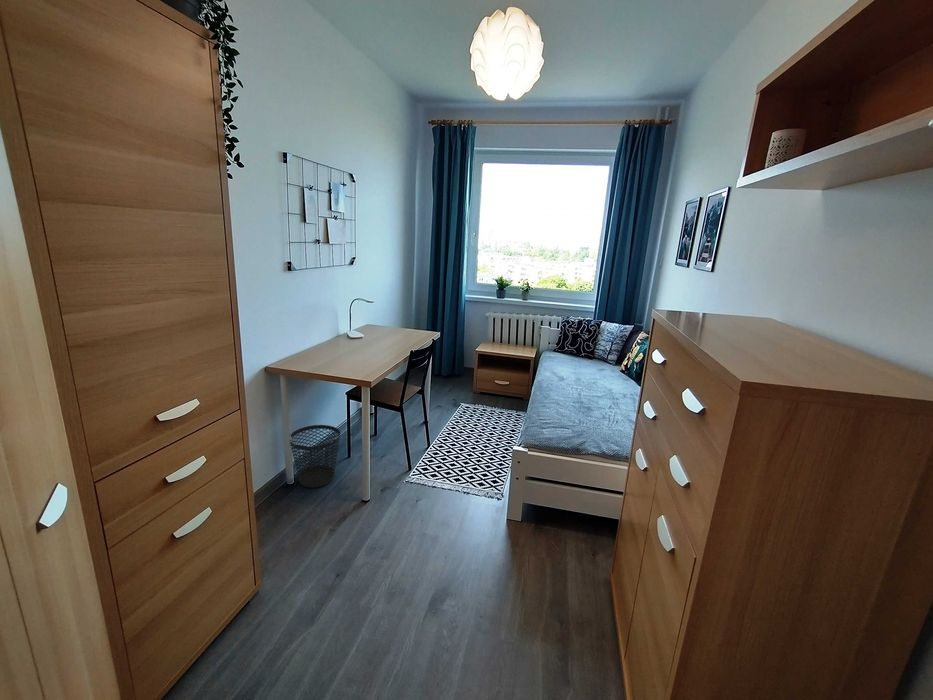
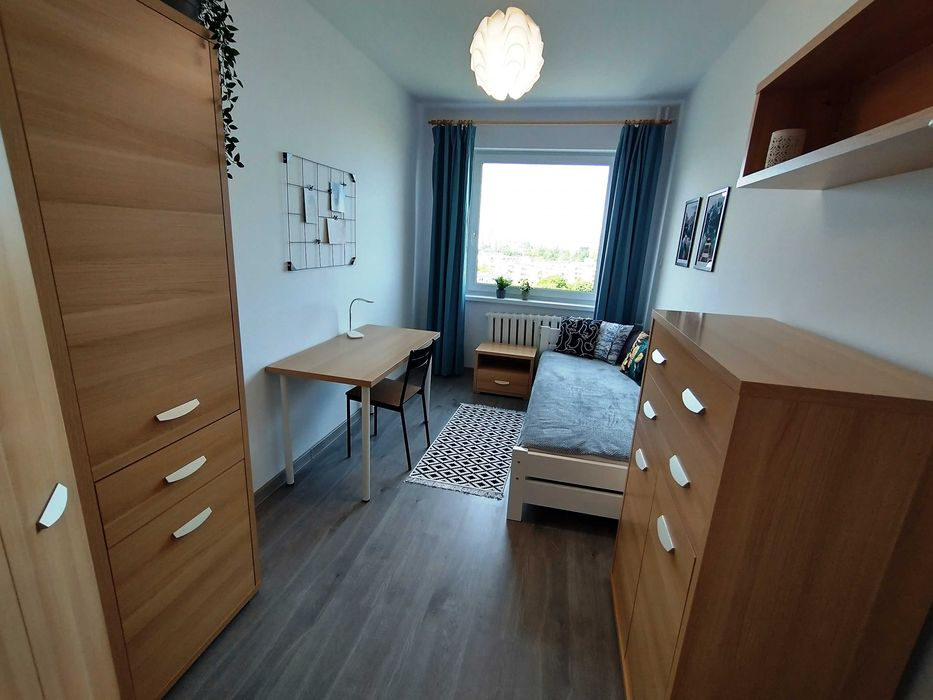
- wastebasket (316, 456)
